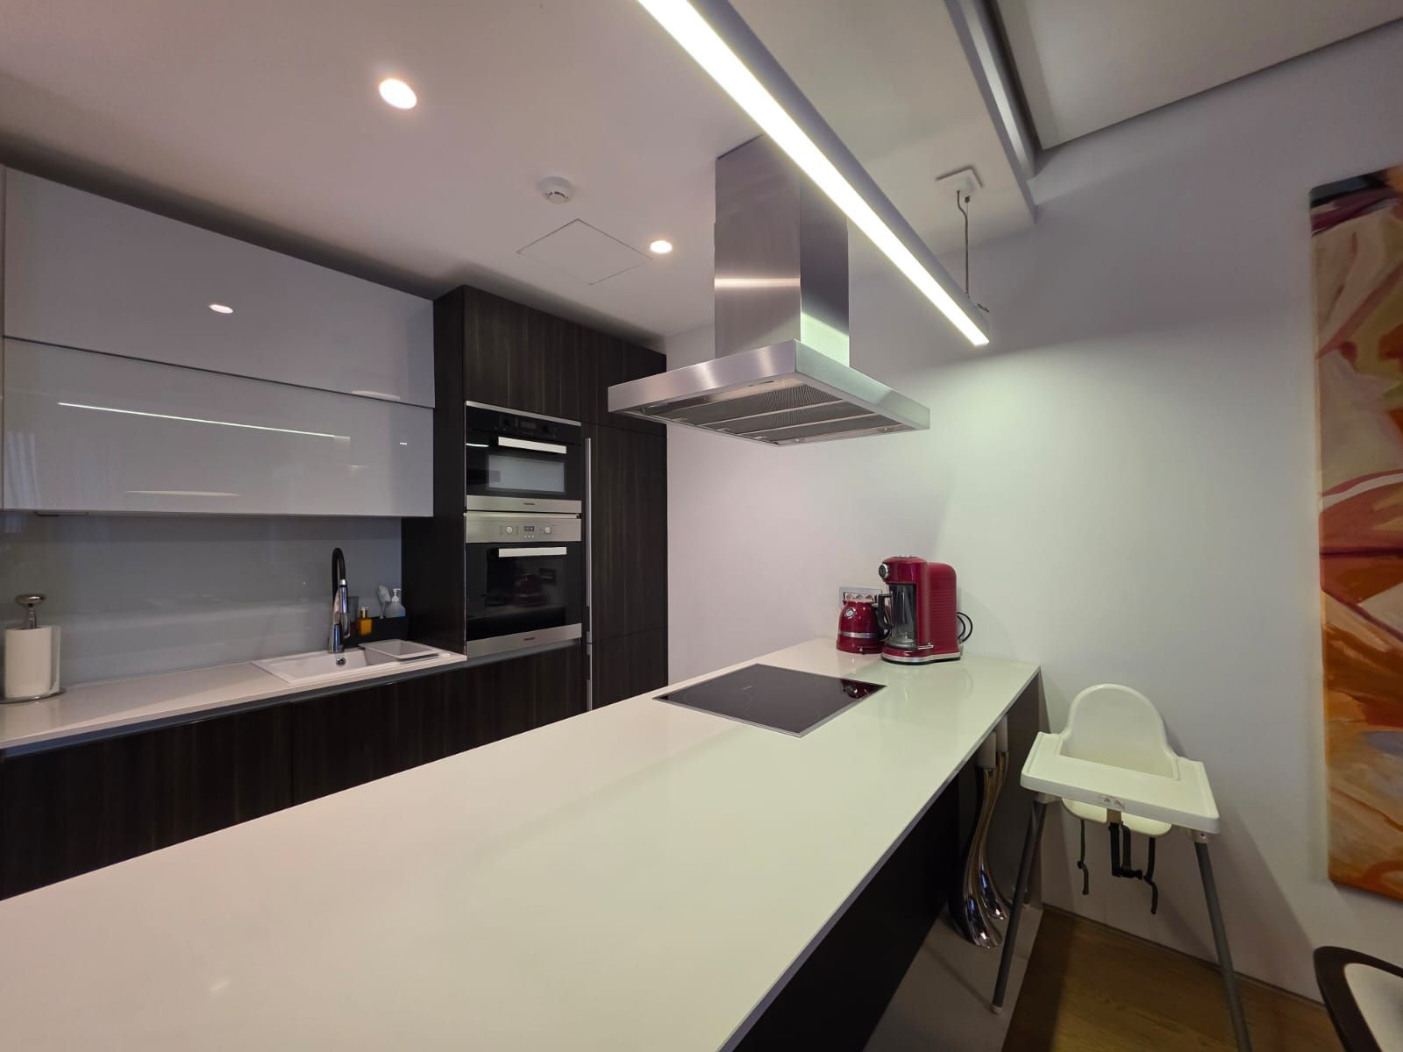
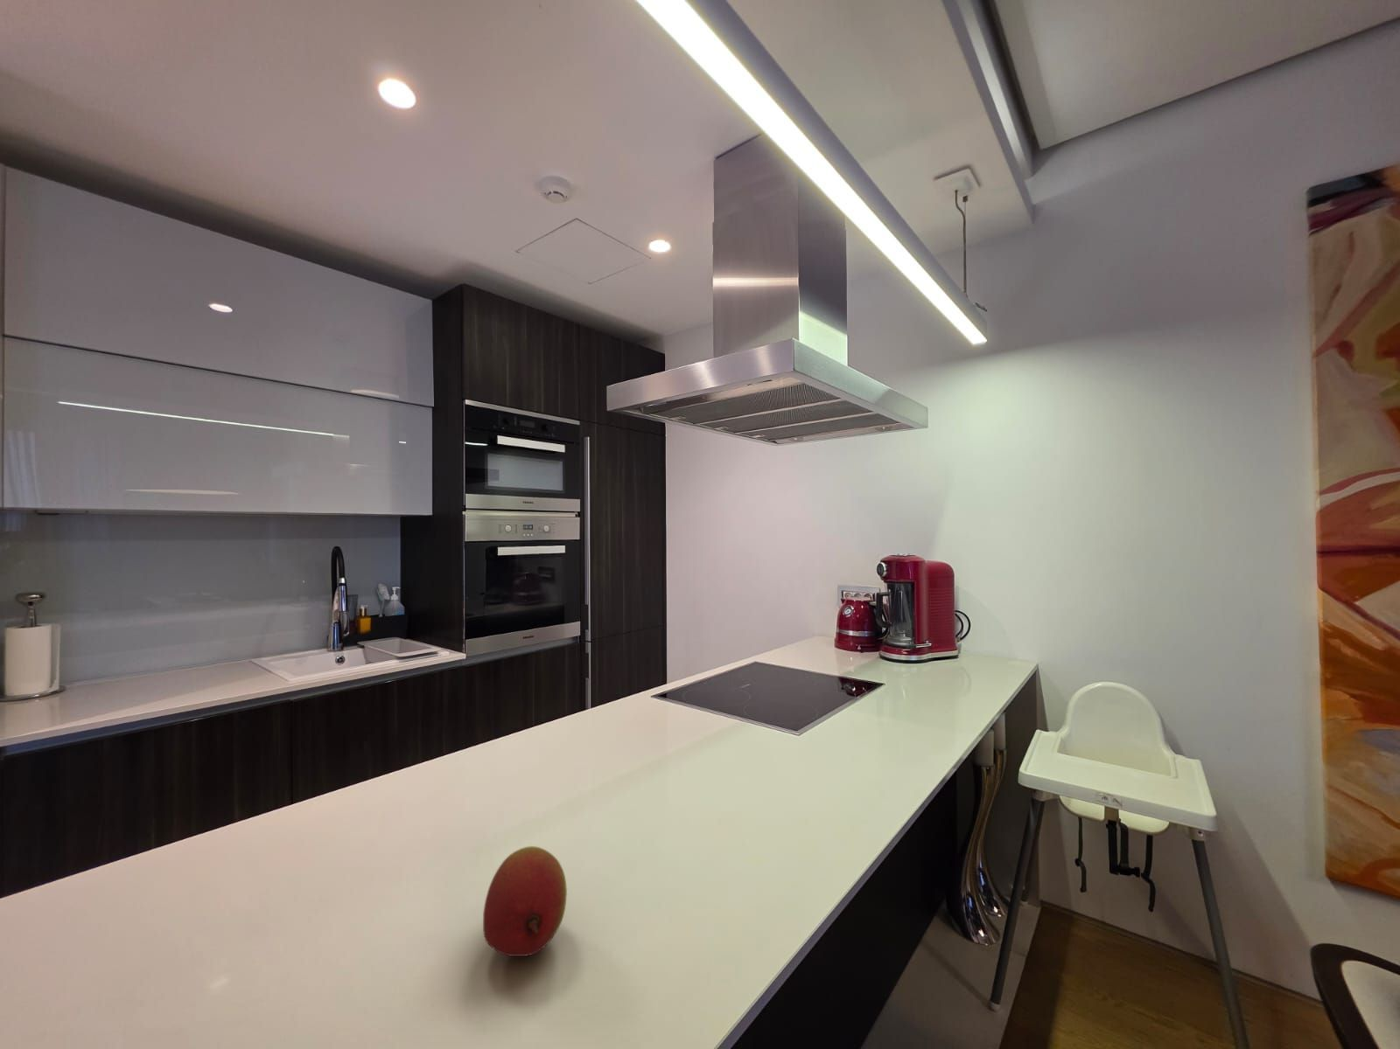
+ fruit (525, 899)
